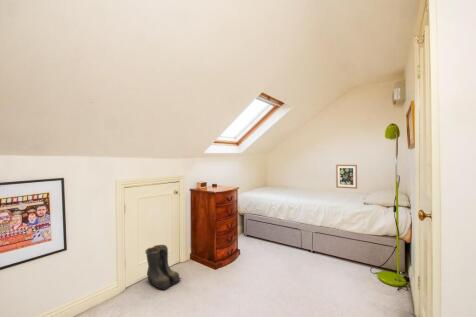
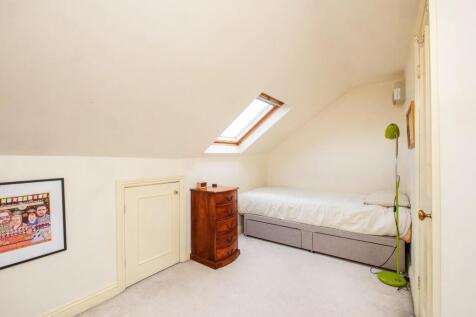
- wall art (346, 176)
- boots (162, 265)
